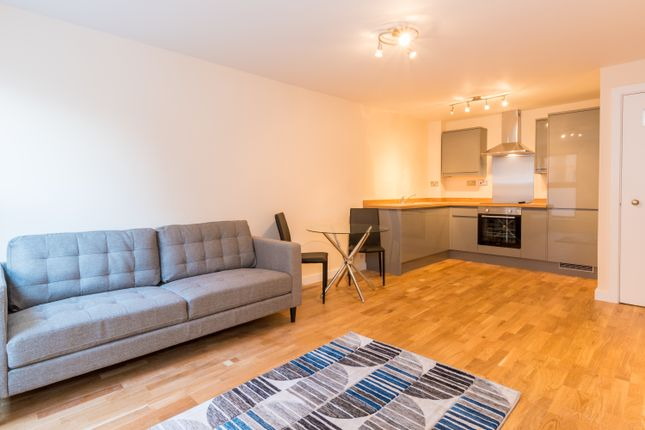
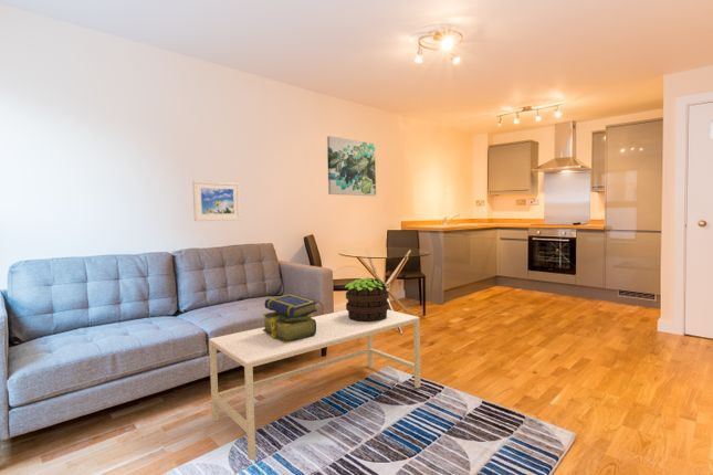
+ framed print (218, 201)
+ wall art (353, 167)
+ coffee table (323, 365)
+ stack of books (291, 316)
+ potted plant (367, 297)
